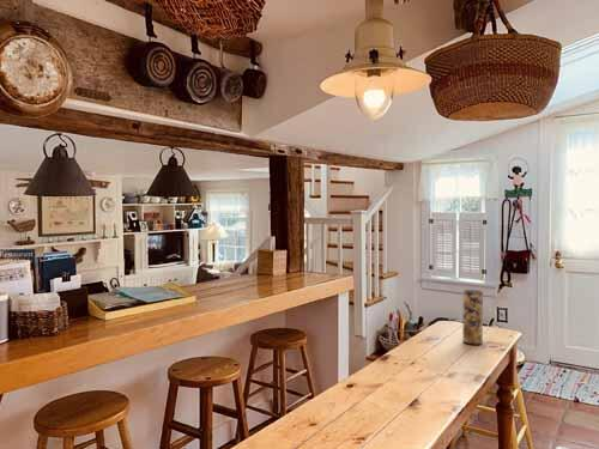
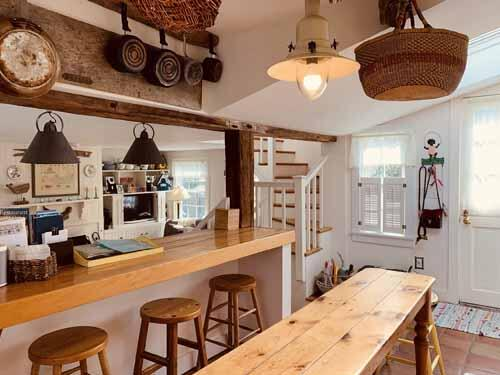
- vase (472, 316)
